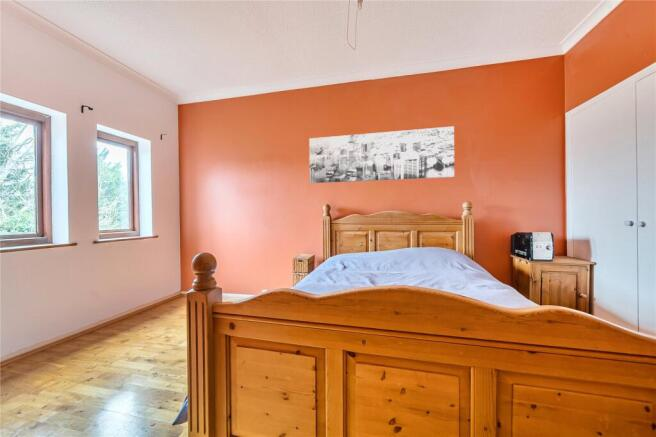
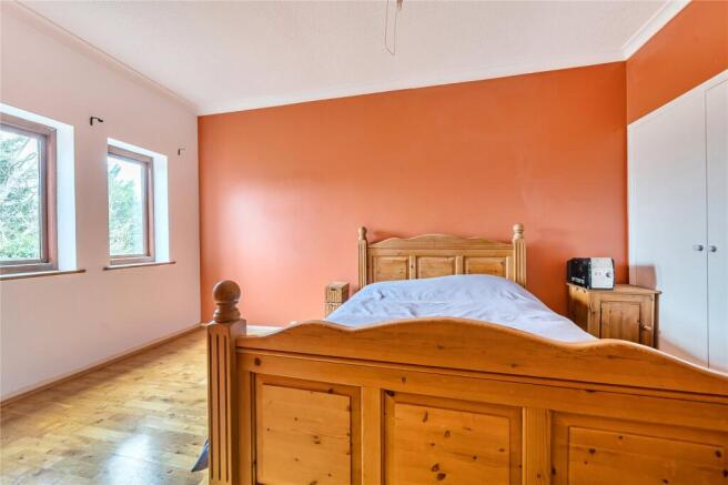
- wall art (377, 156)
